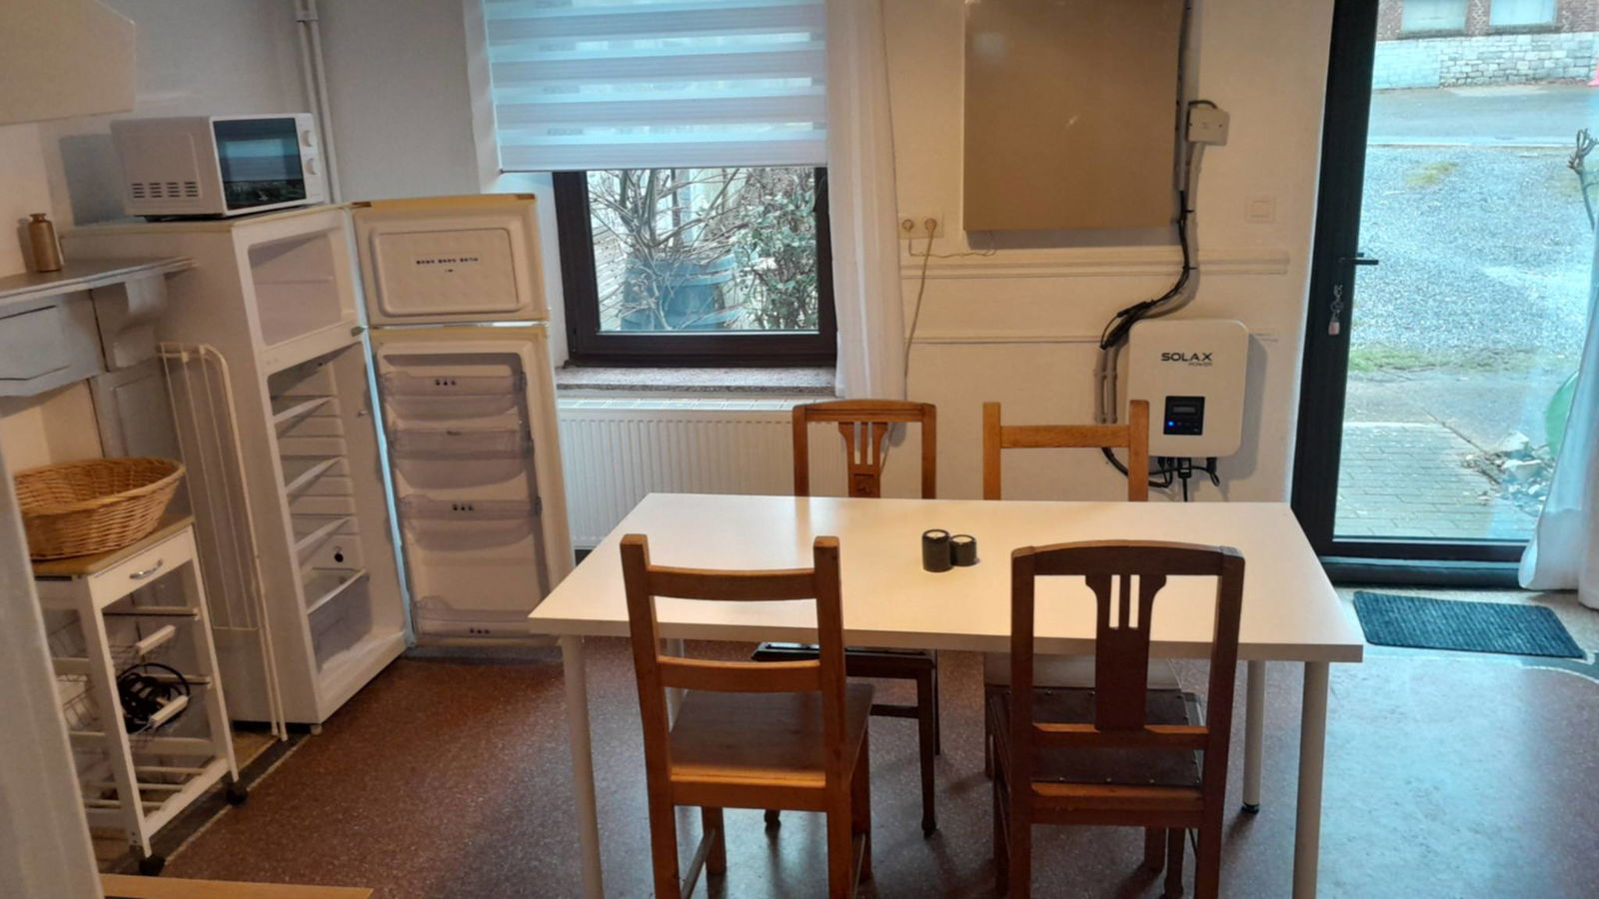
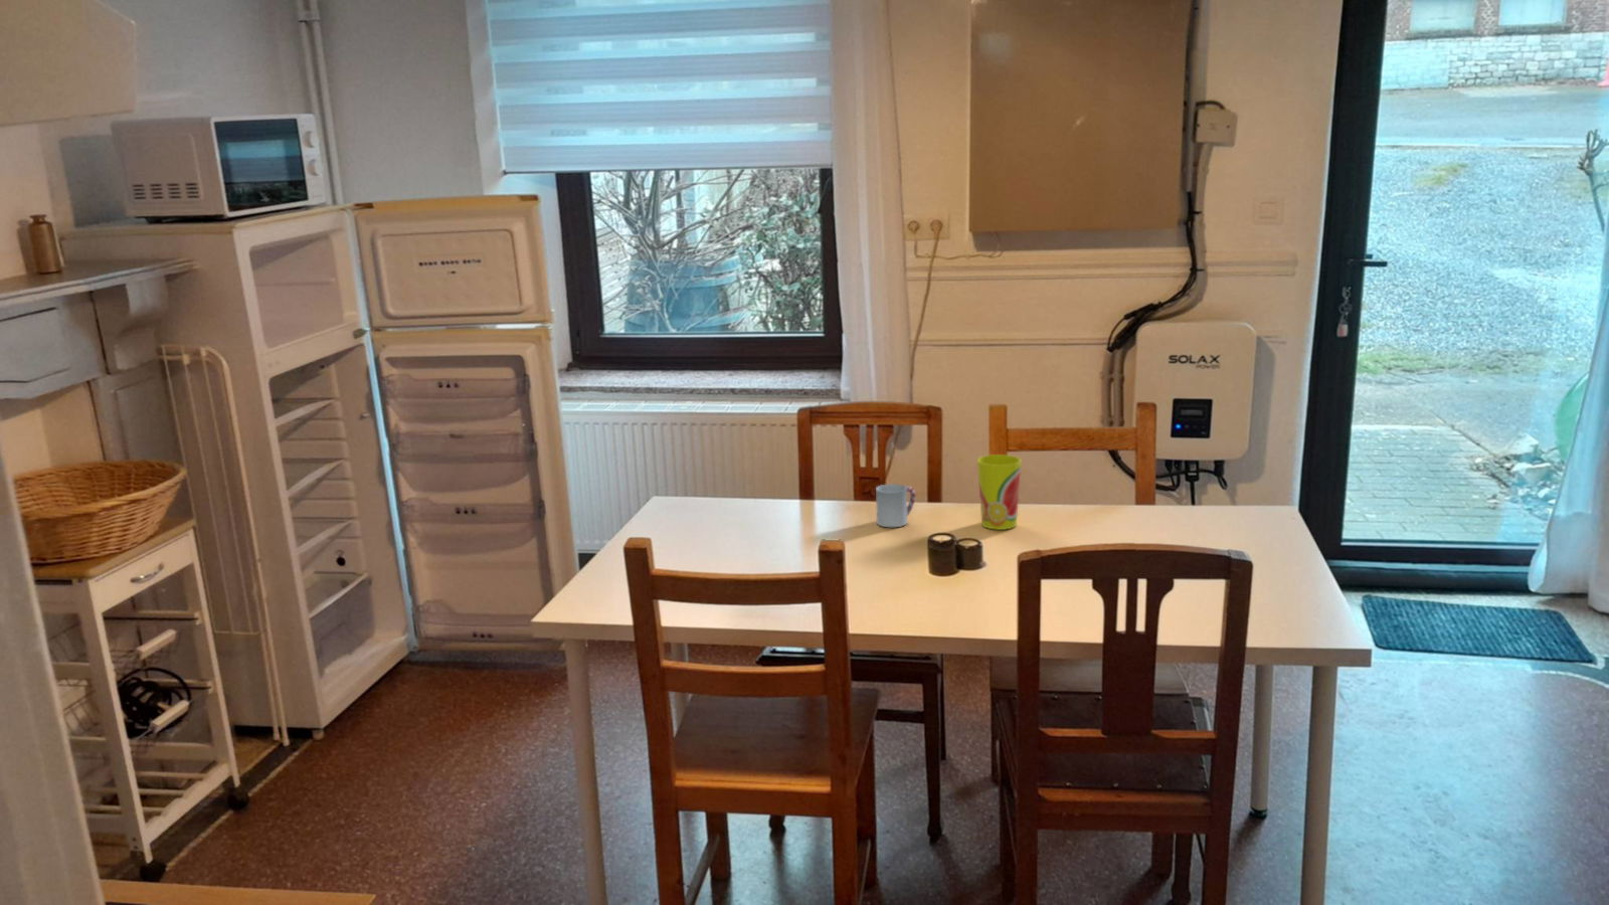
+ cup (999, 492)
+ cup (897, 504)
